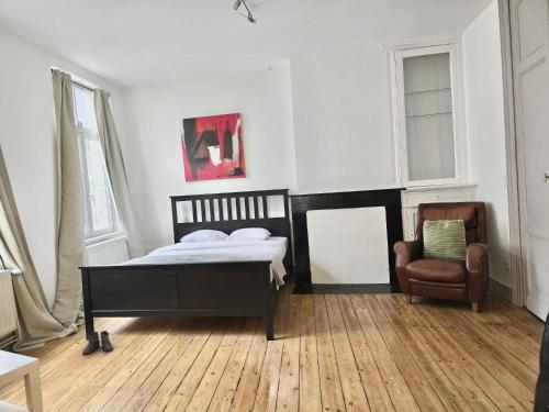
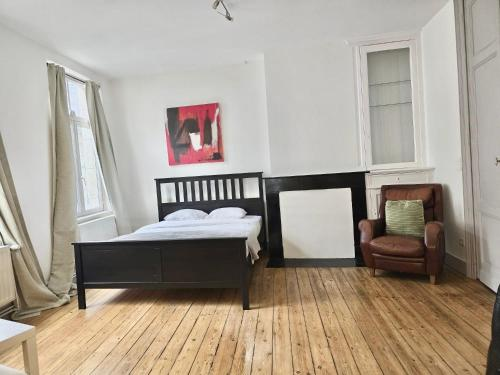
- boots (97, 342)
